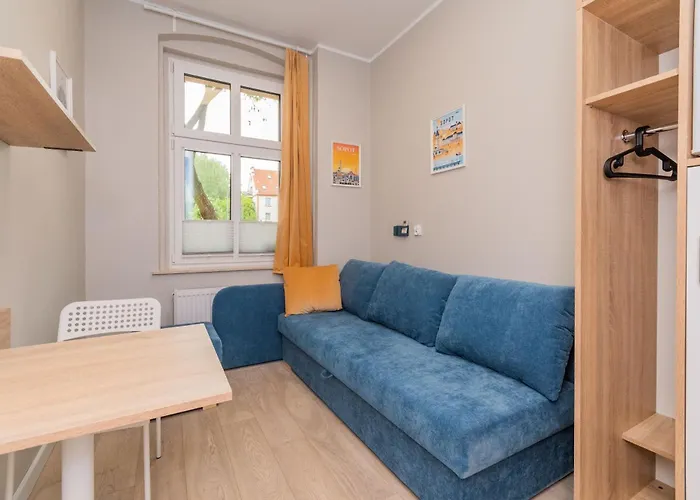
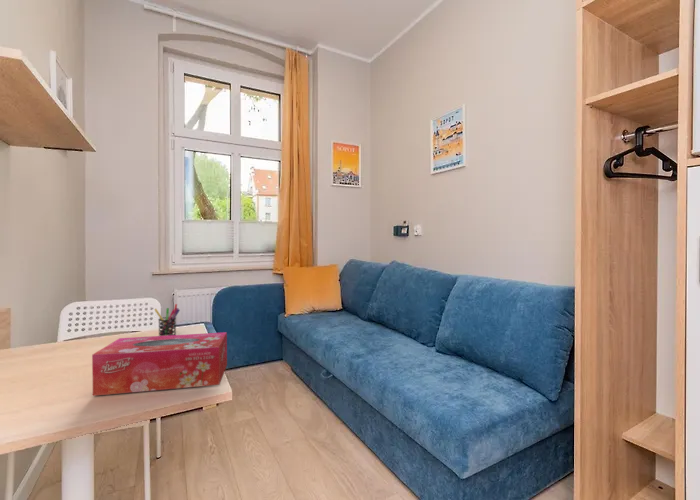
+ pen holder (168, 320)
+ tissue box (167, 360)
